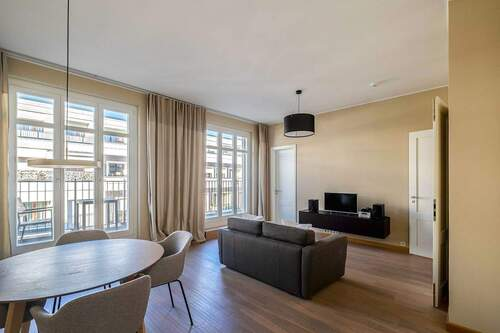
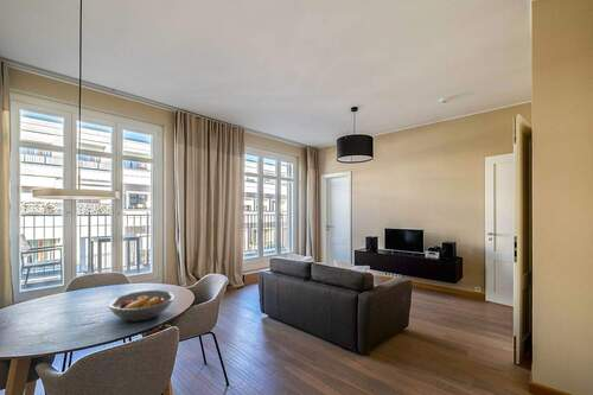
+ fruit bowl (142, 305)
